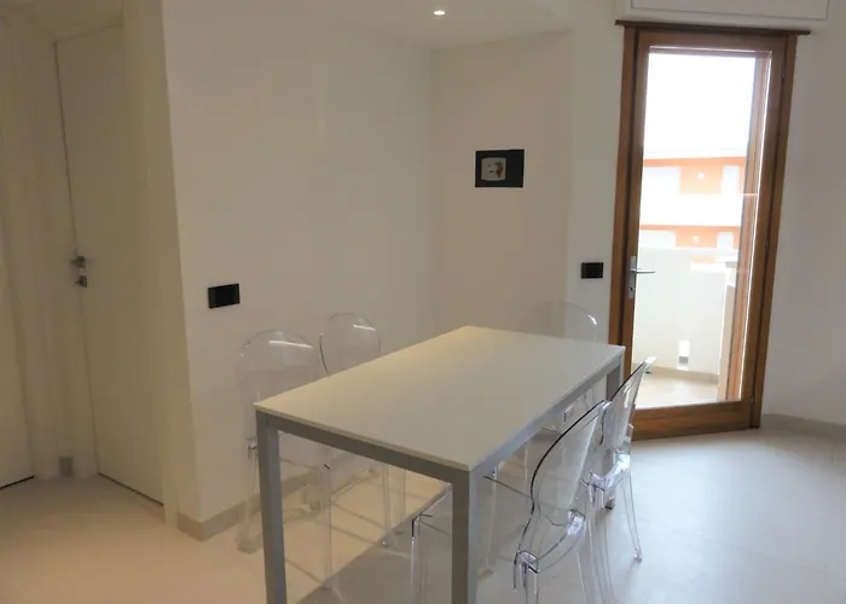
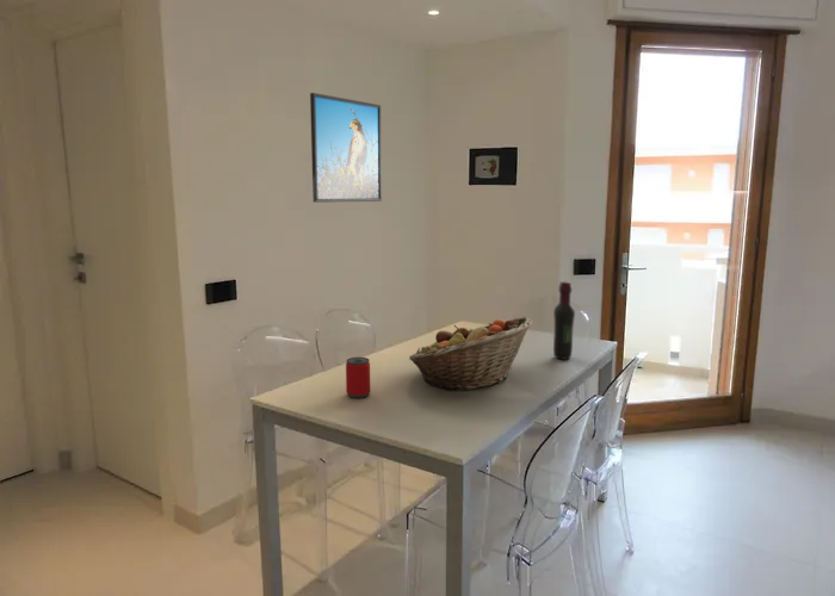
+ wine bottle (563, 319)
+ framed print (348, 150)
+ fruit basket (471, 348)
+ beverage can (358, 377)
